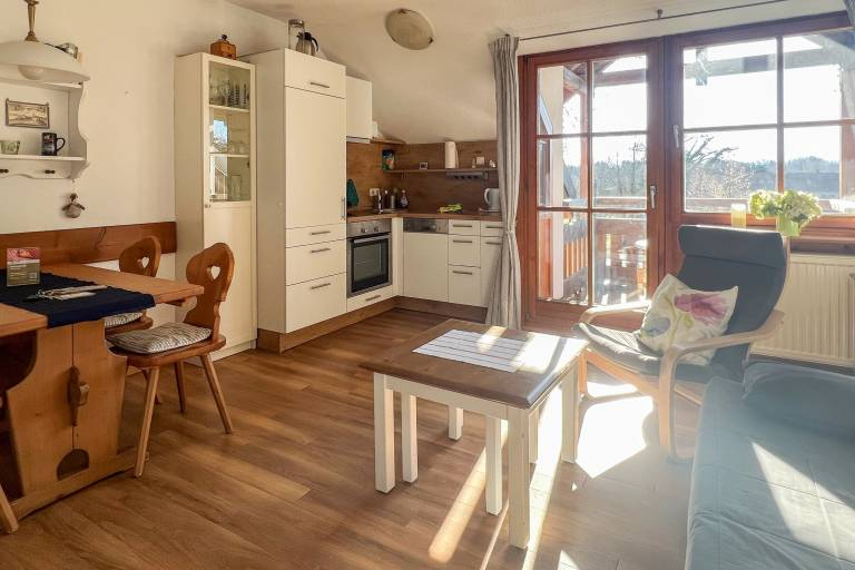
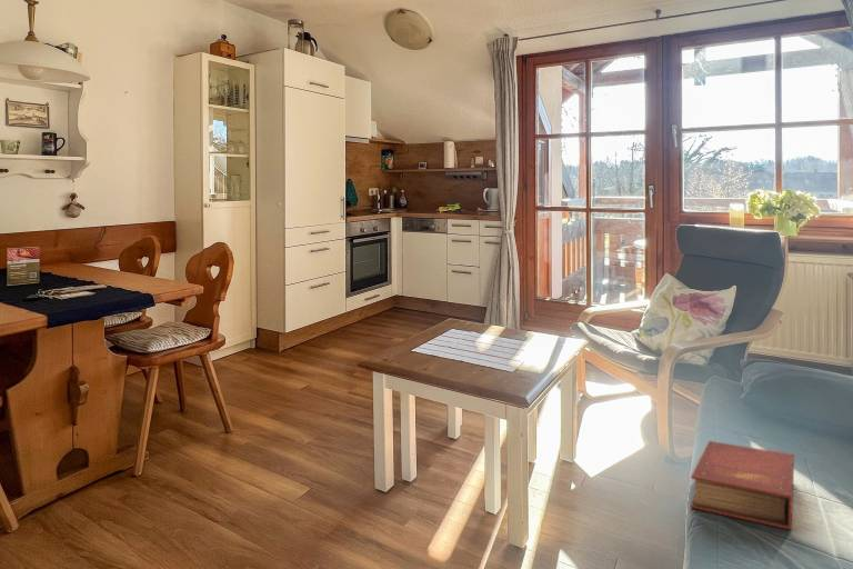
+ book (744, 479)
